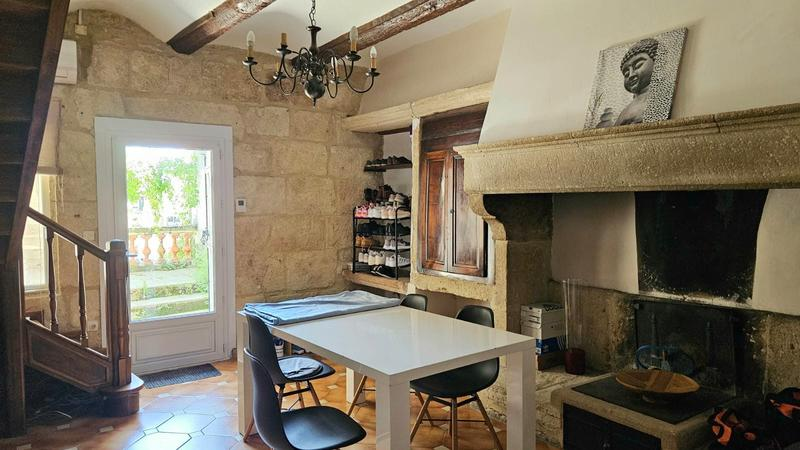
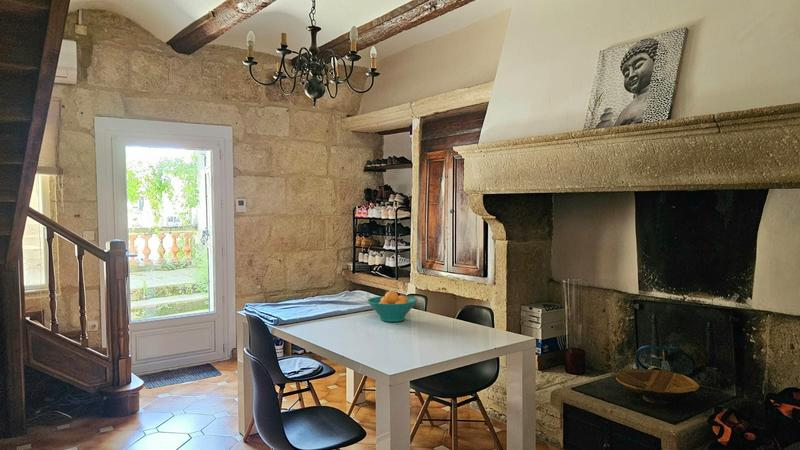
+ fruit bowl (392, 305)
